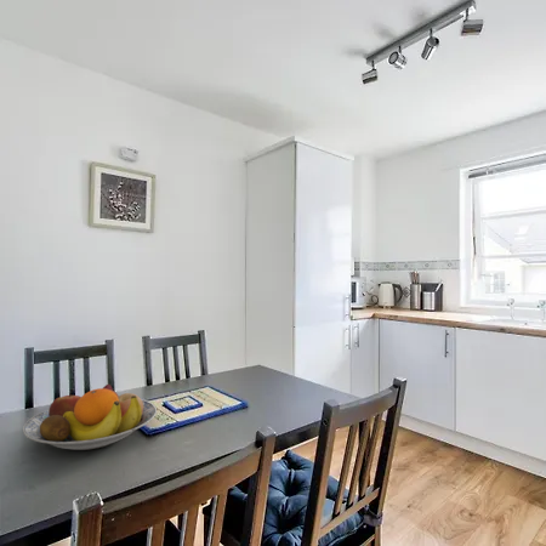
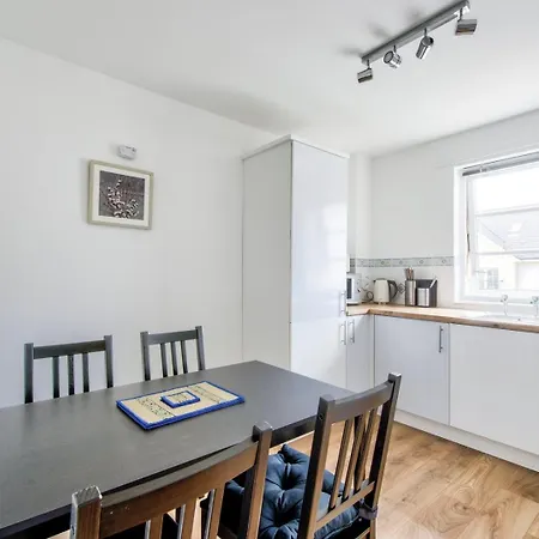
- fruit bowl (93, 411)
